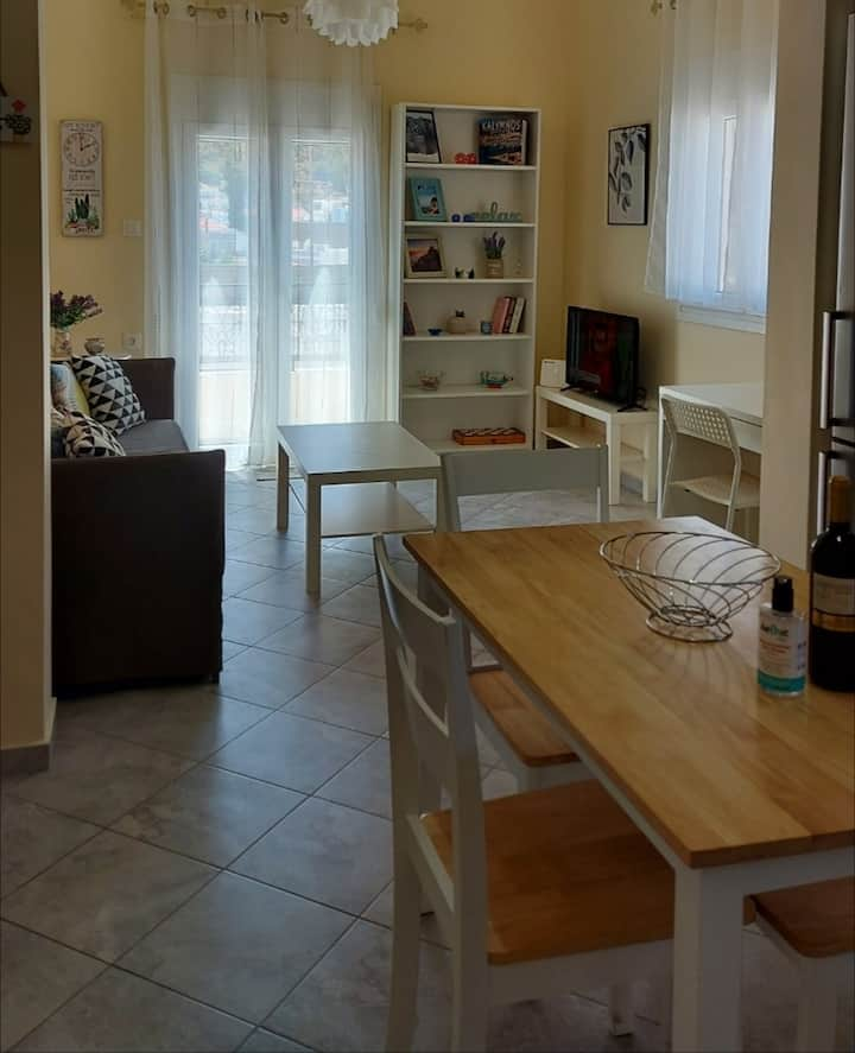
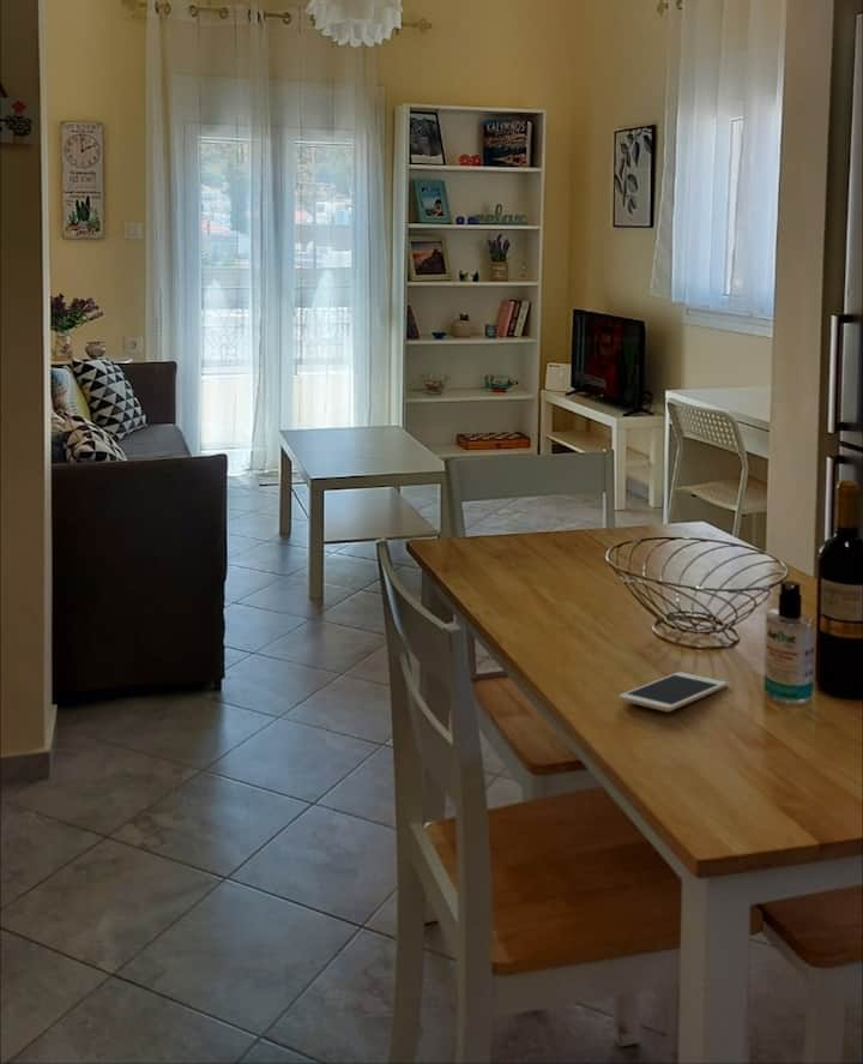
+ cell phone (674, 691)
